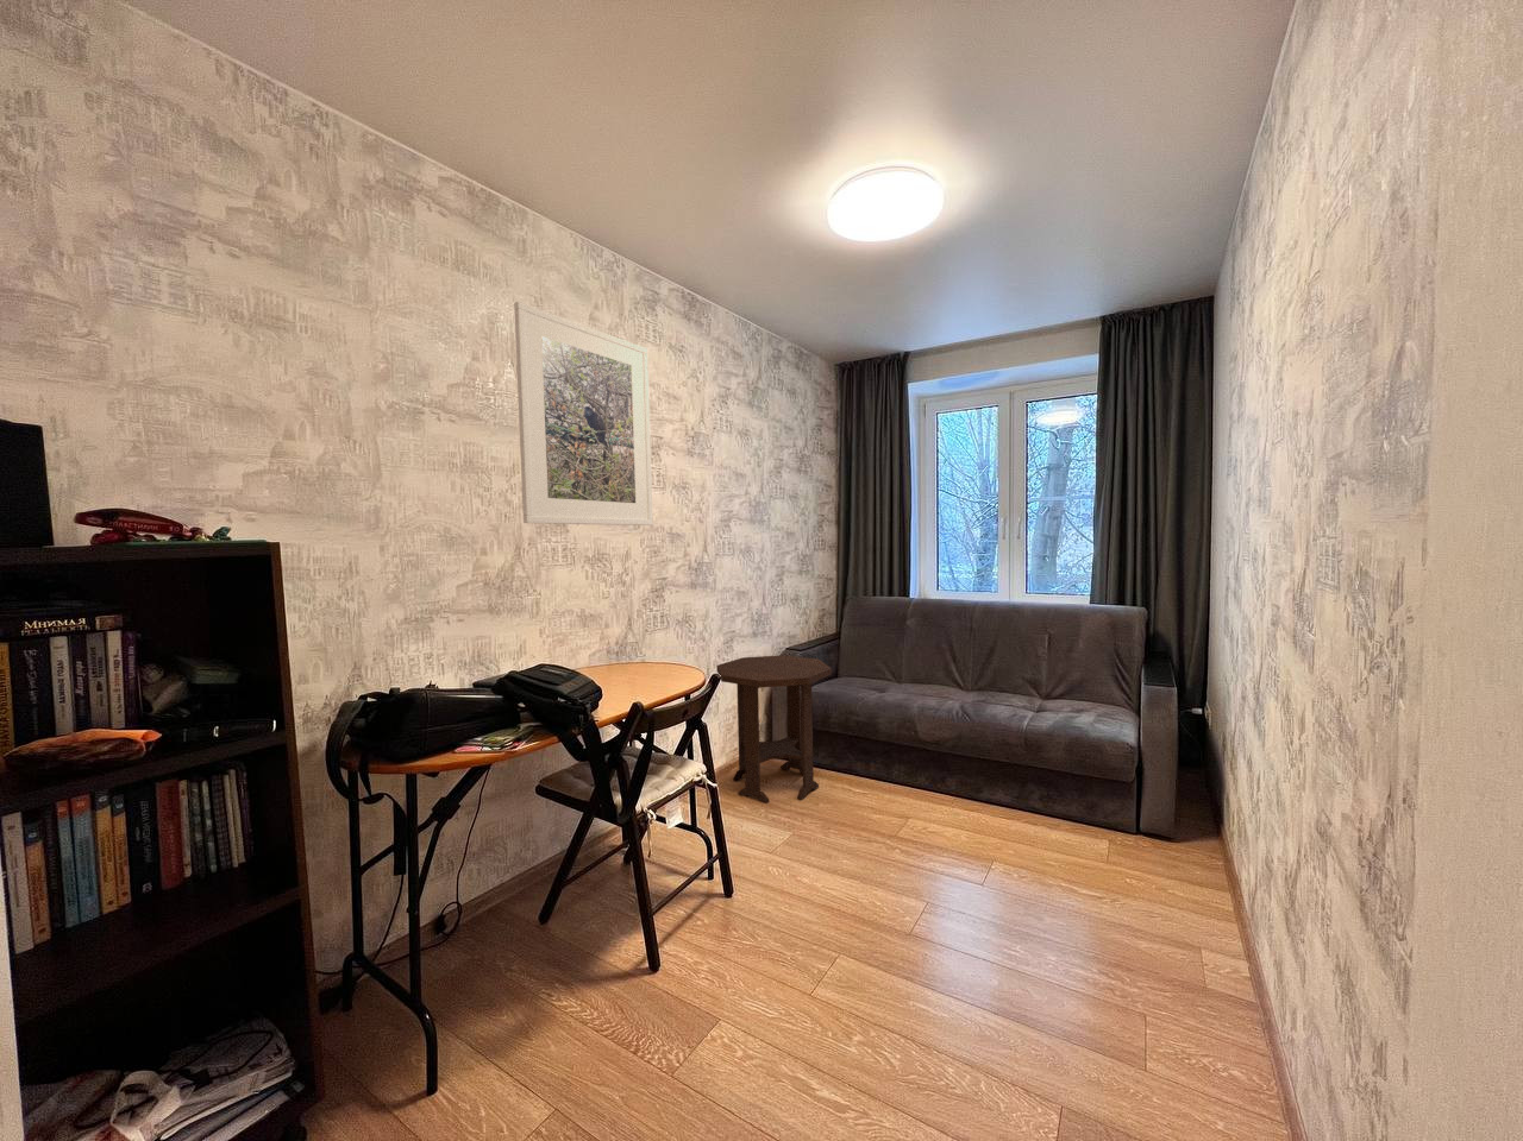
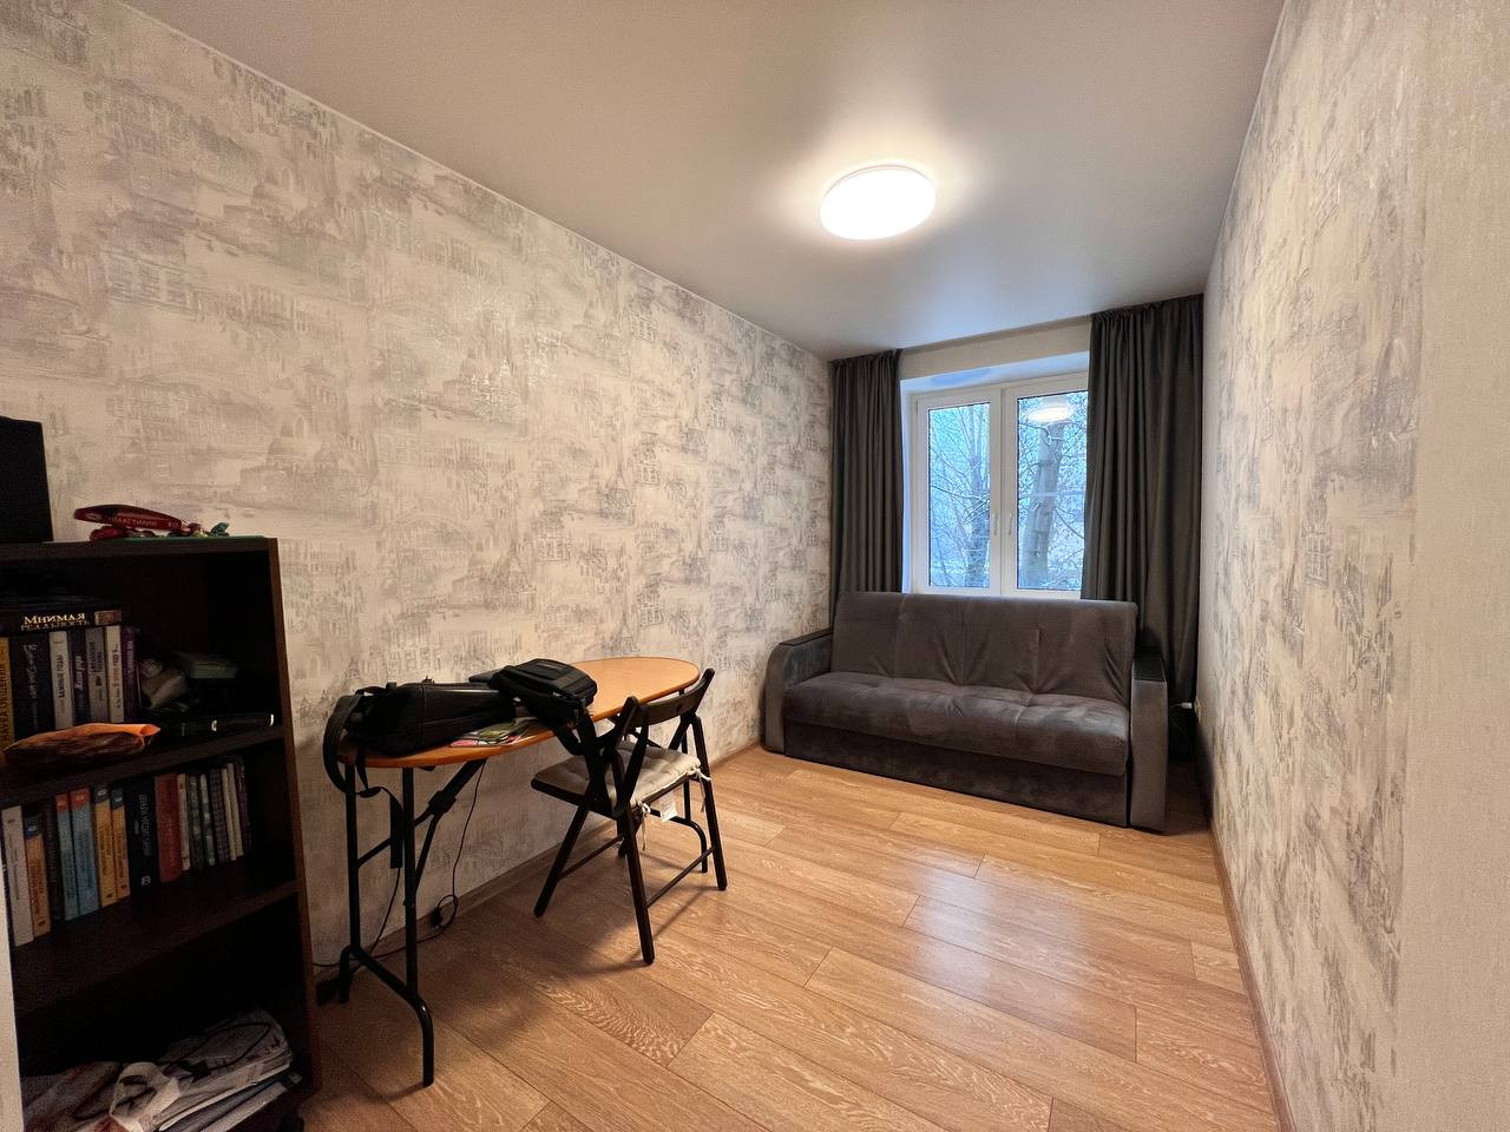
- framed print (591, 427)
- side table (788, 725)
